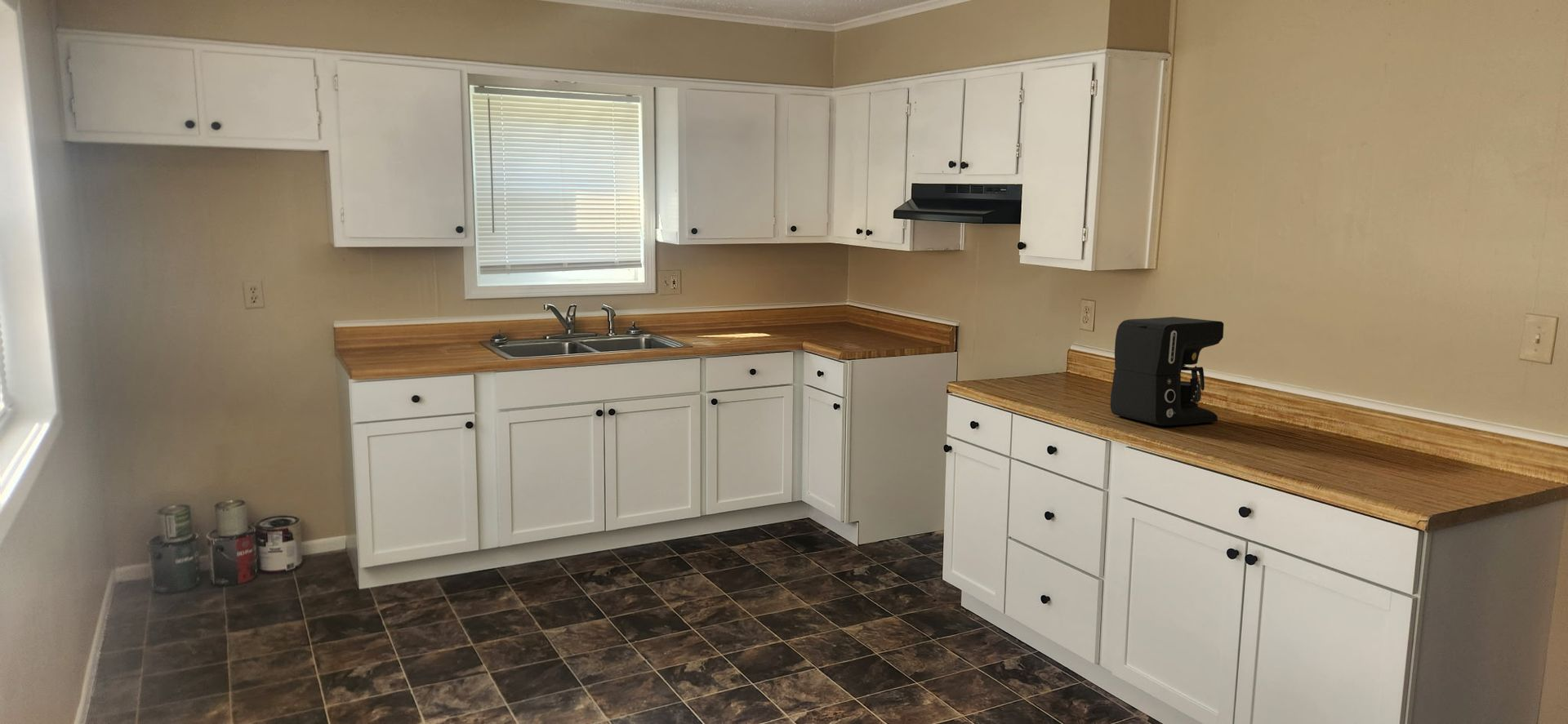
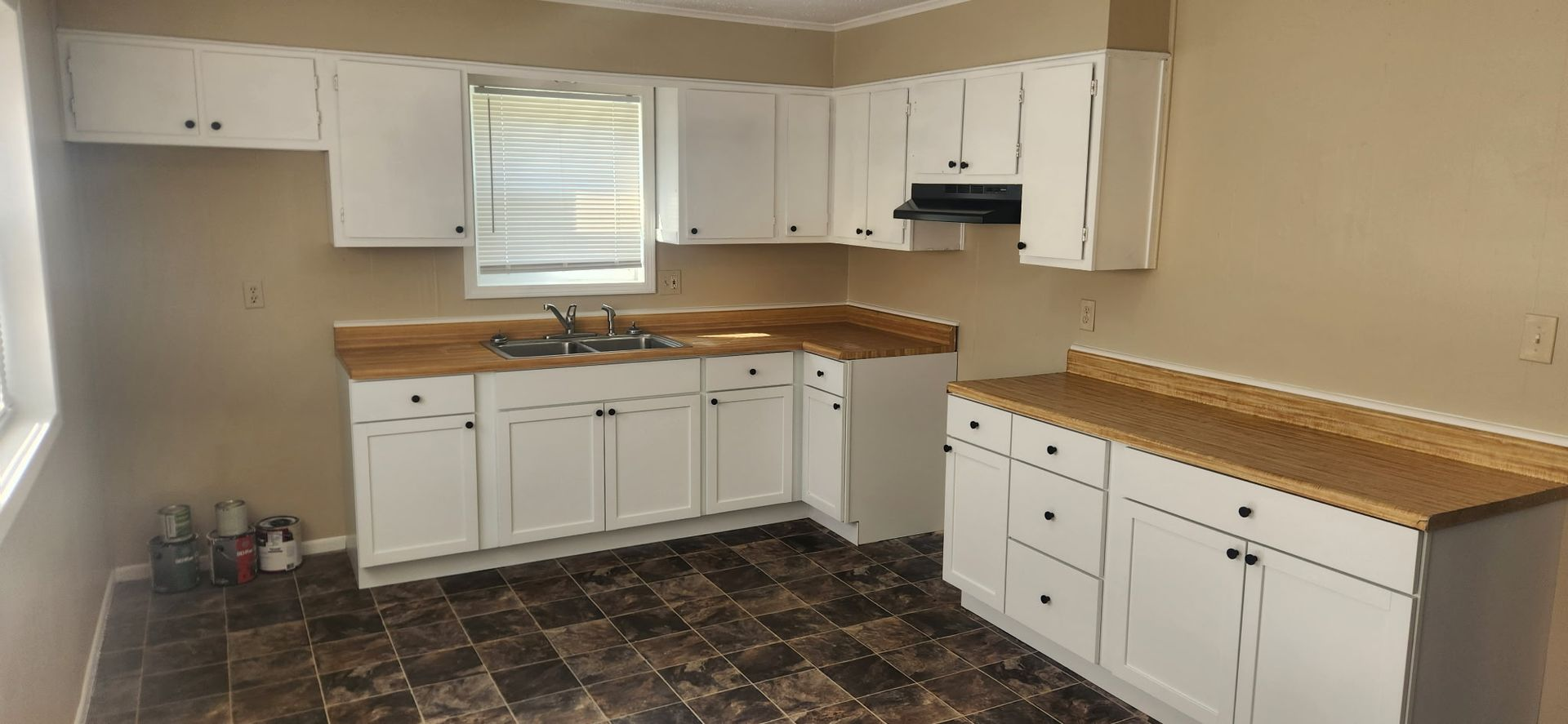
- coffee maker (1171, 370)
